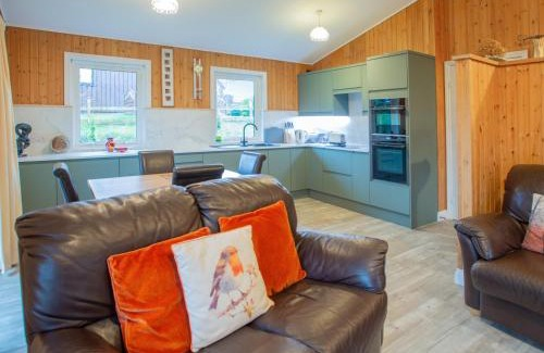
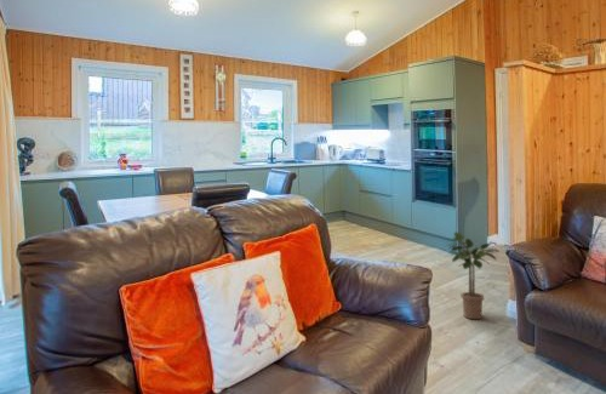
+ potted plant (469, 275)
